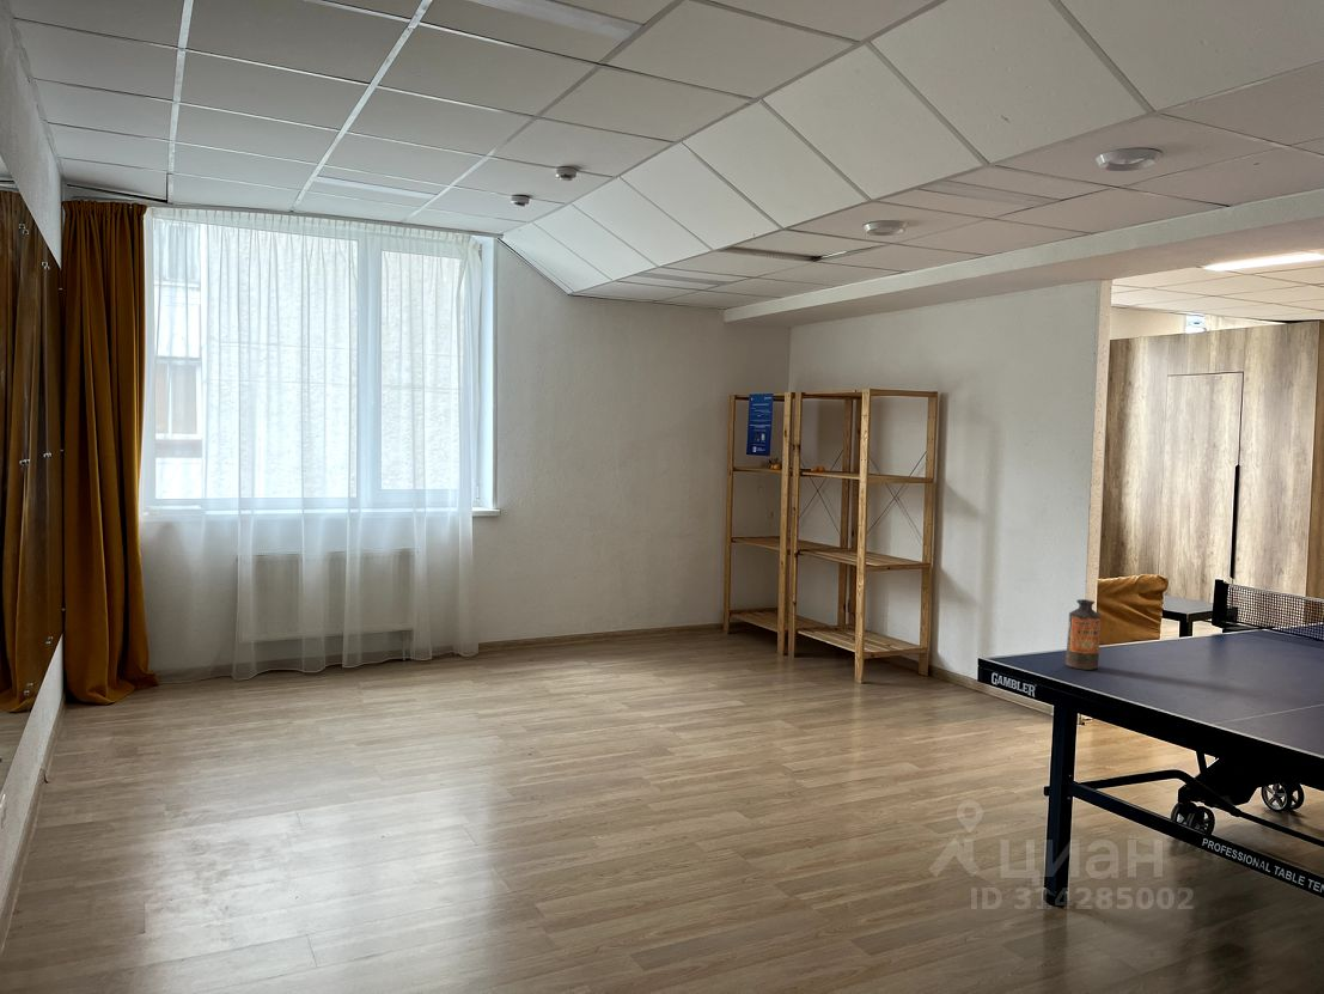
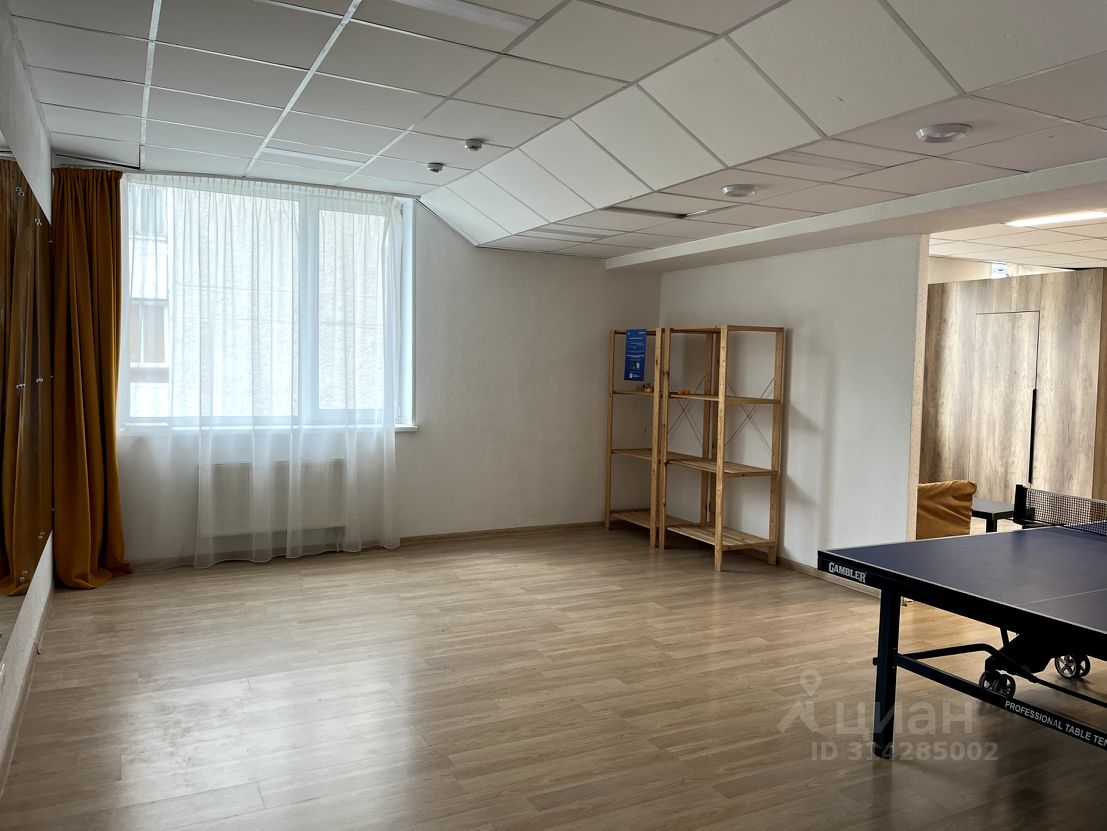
- bottle (1082, 633)
